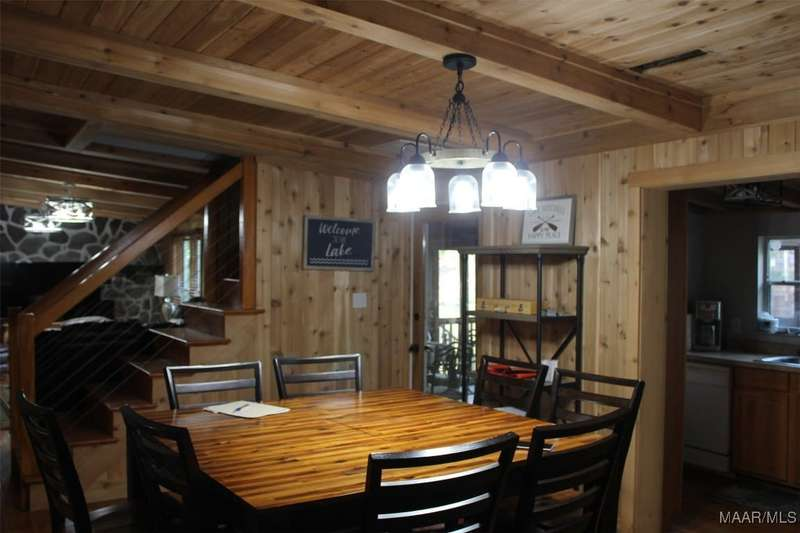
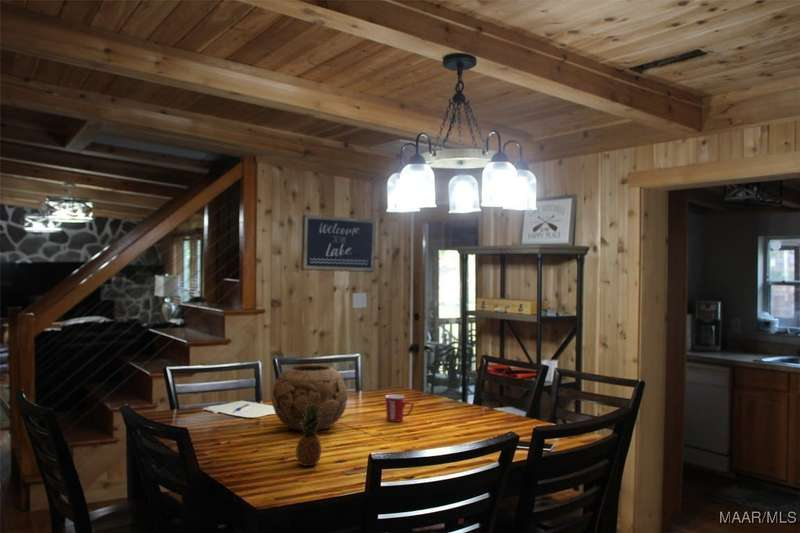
+ fruit (308, 432)
+ mug (399, 408)
+ decorative bowl (309, 397)
